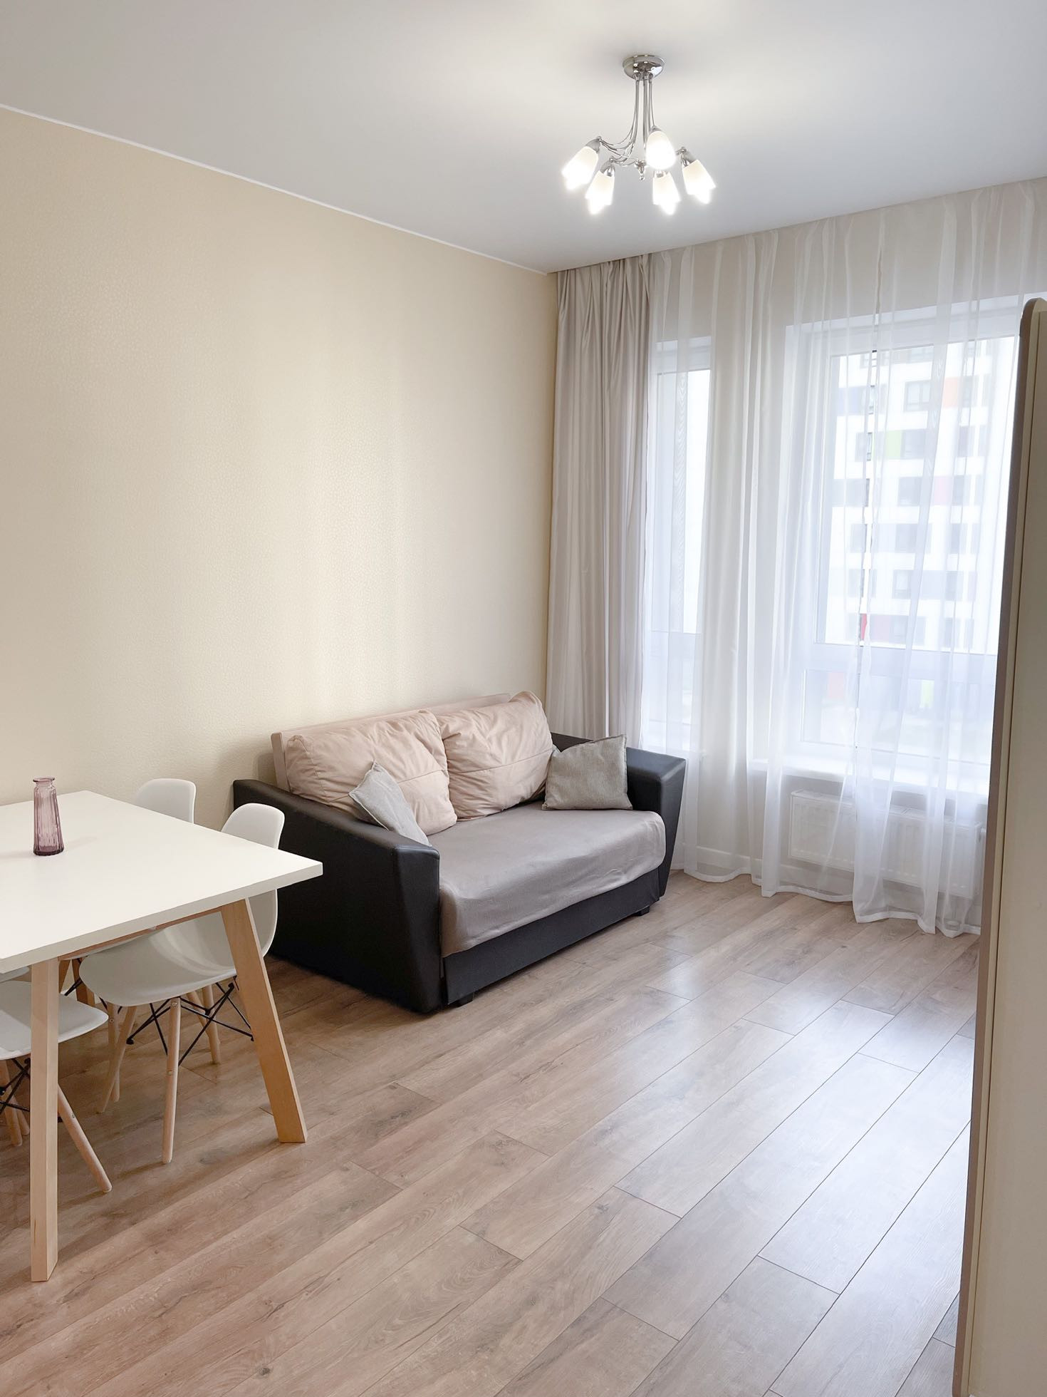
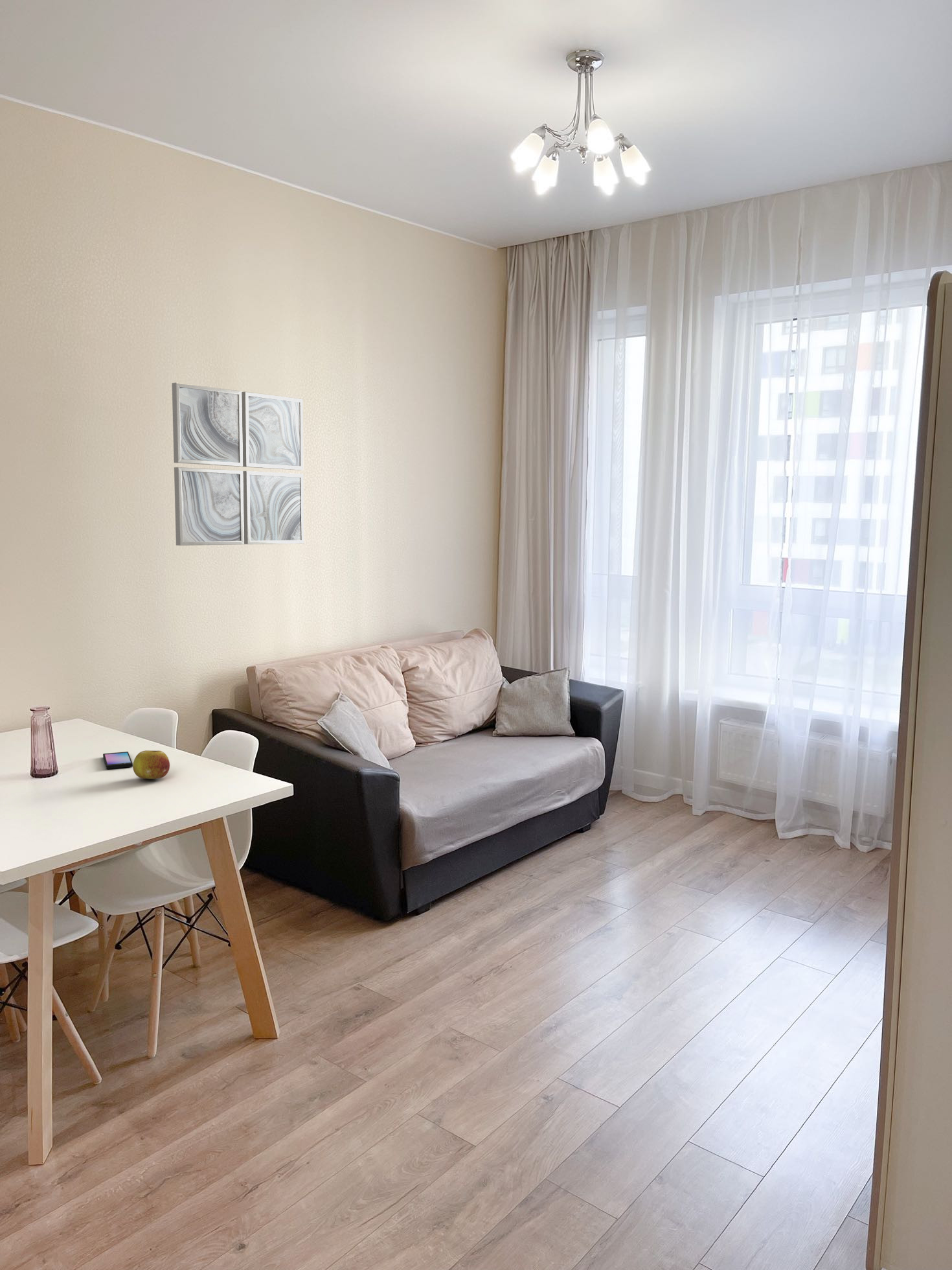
+ fruit (151, 765)
+ smartphone (117, 759)
+ wall art (242, 470)
